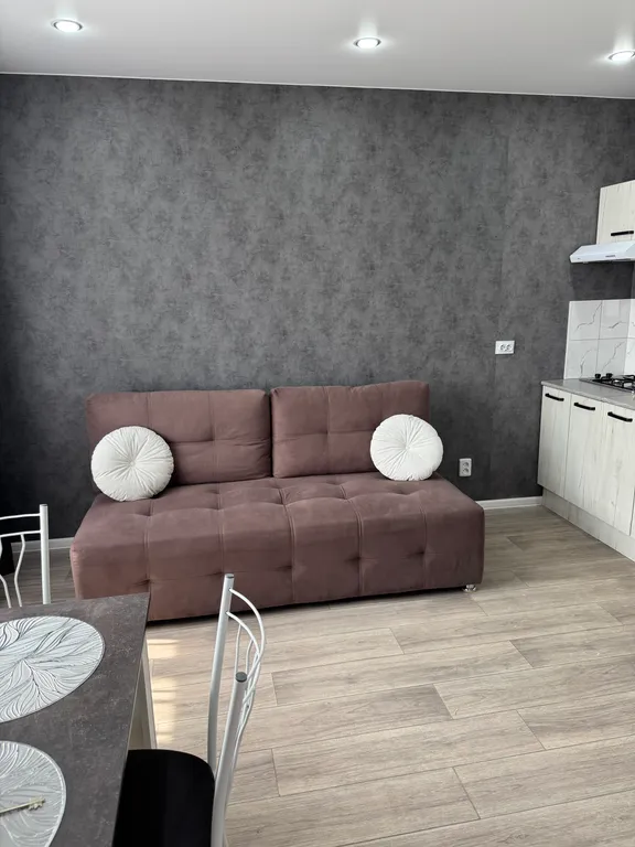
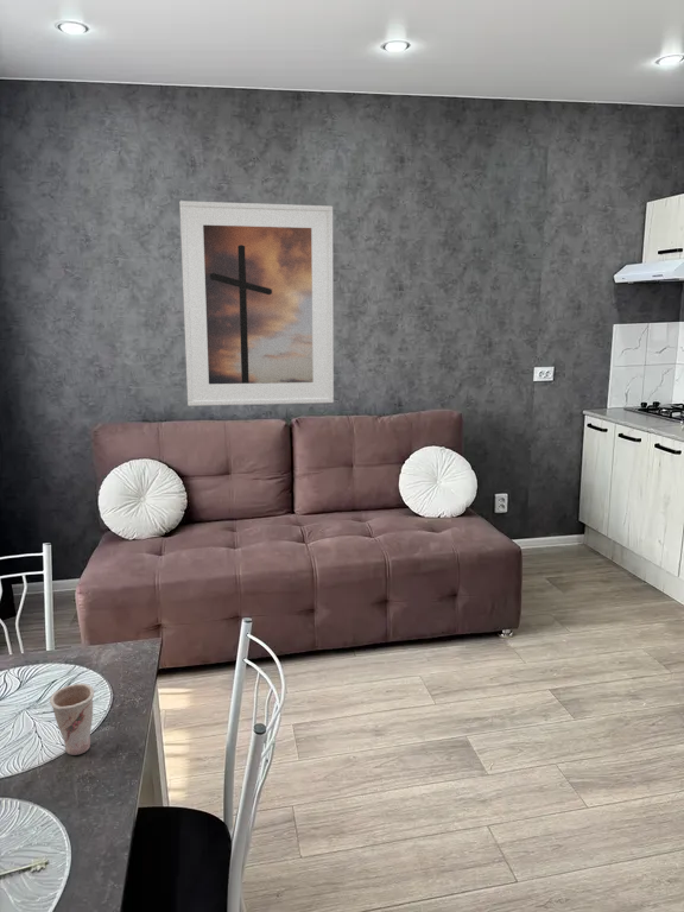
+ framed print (259, 306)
+ cup (74, 722)
